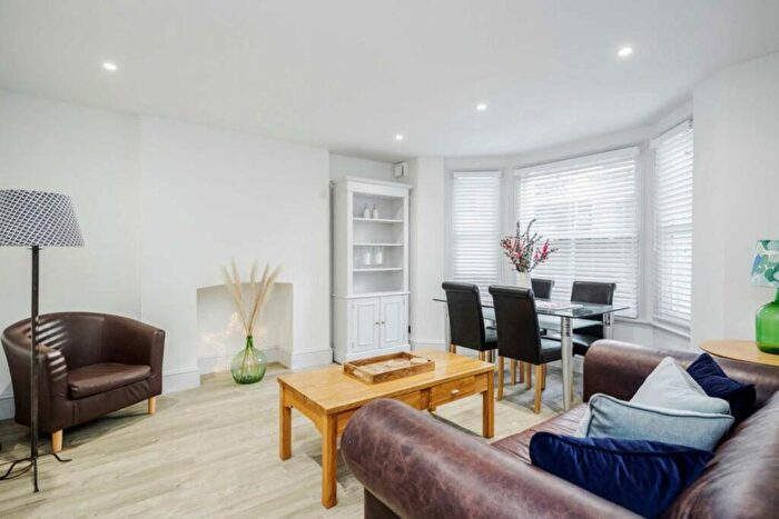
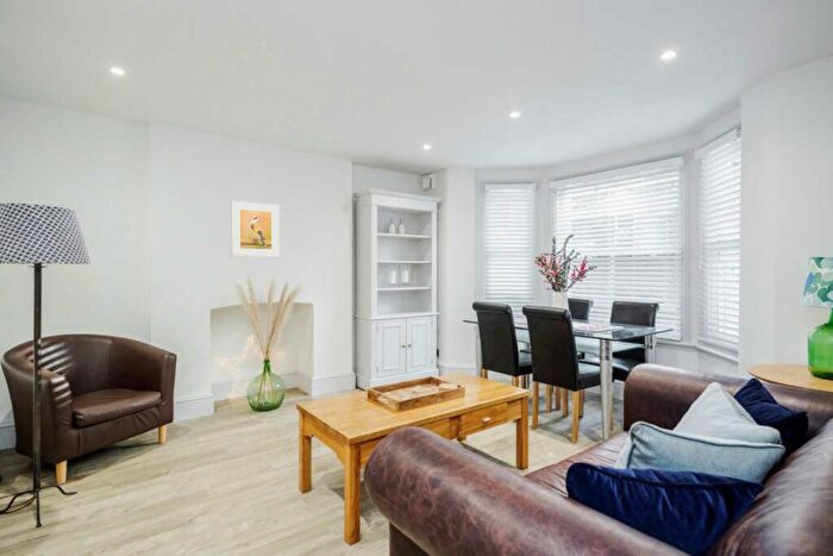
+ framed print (256, 230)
